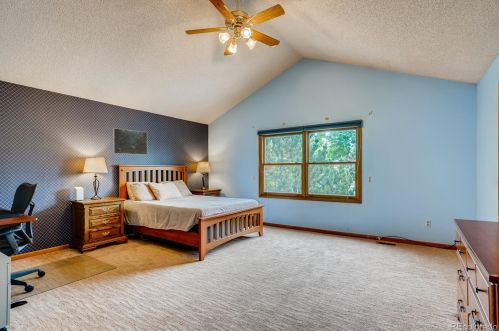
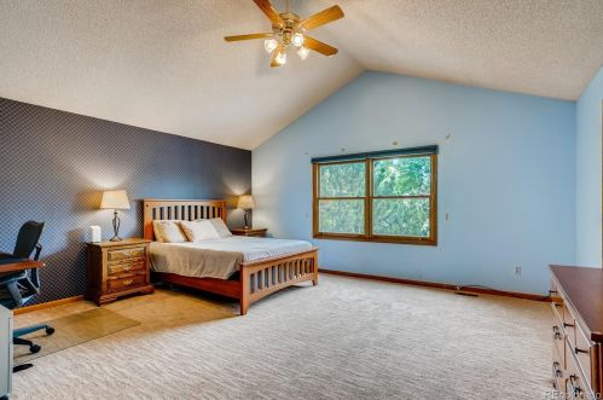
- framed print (131, 142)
